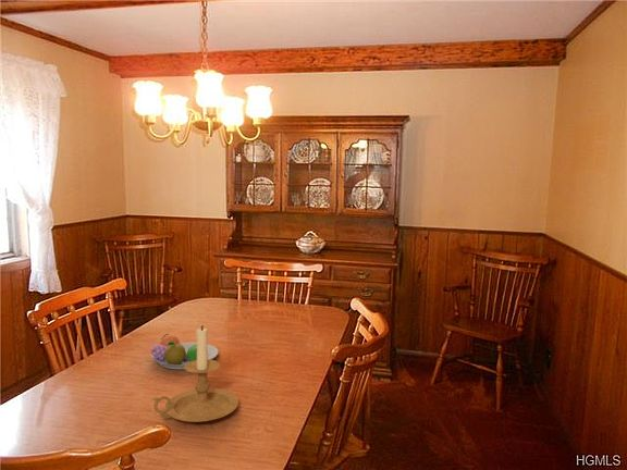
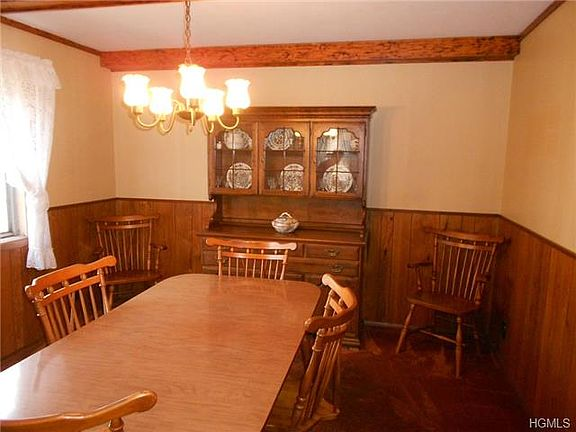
- candle holder (201, 369)
- fruit bowl (185, 347)
